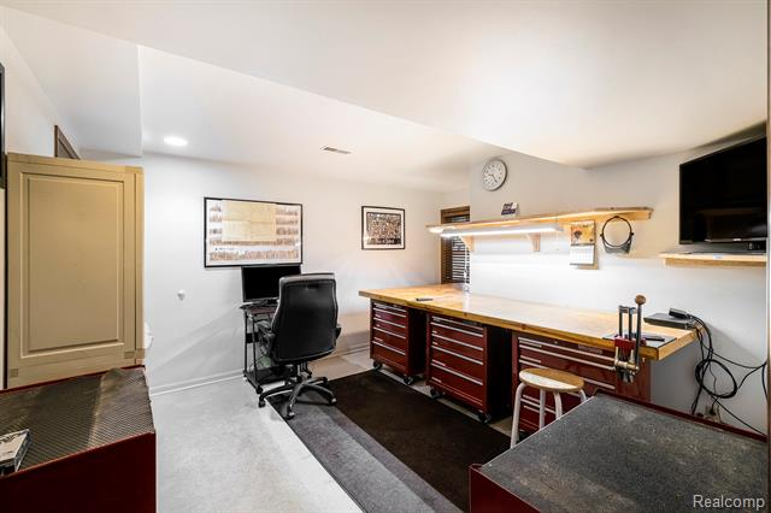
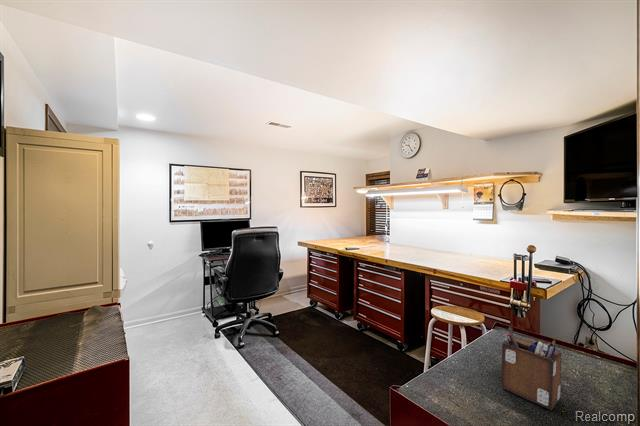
+ desk organizer (530, 361)
